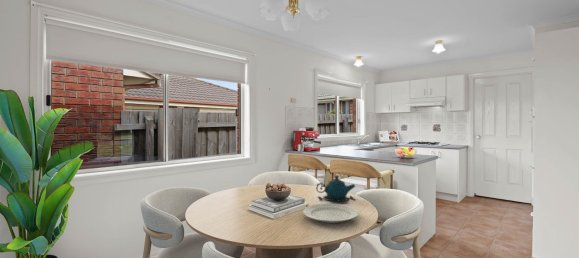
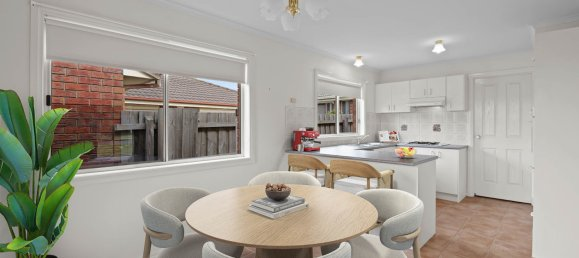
- chinaware (330, 214)
- teapot (335, 186)
